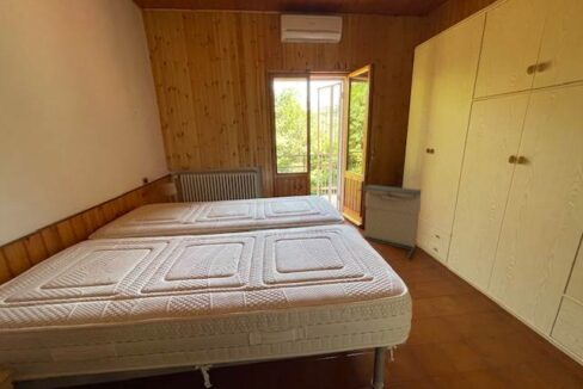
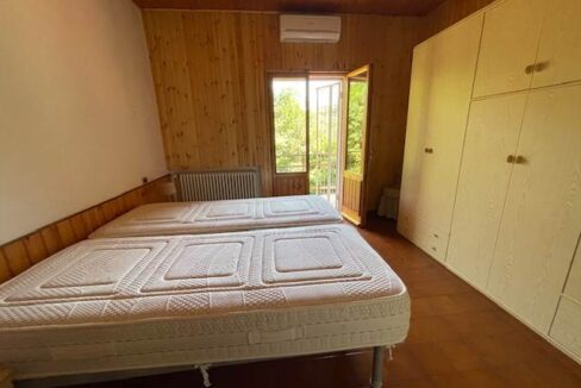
- laundry hamper (387, 218)
